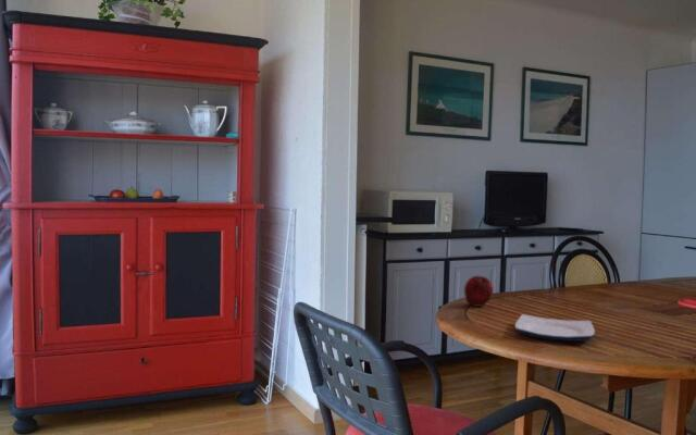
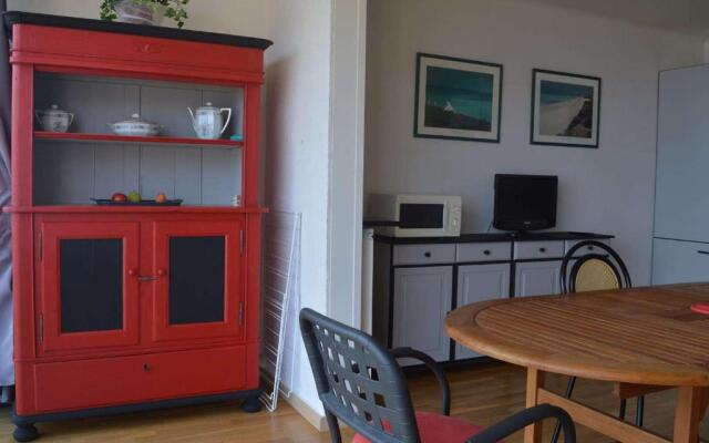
- plate (554, 328)
- apple (477, 290)
